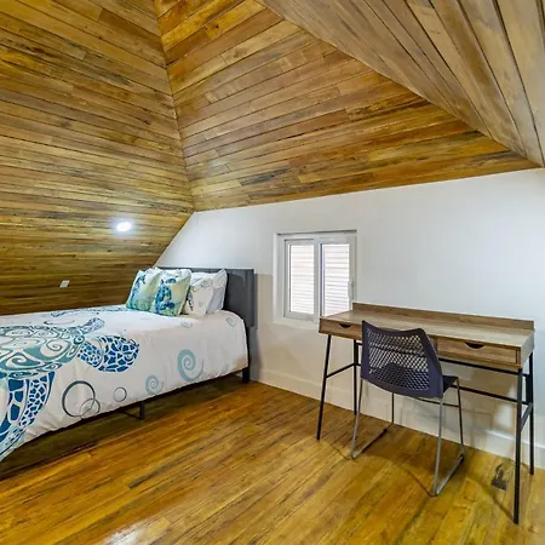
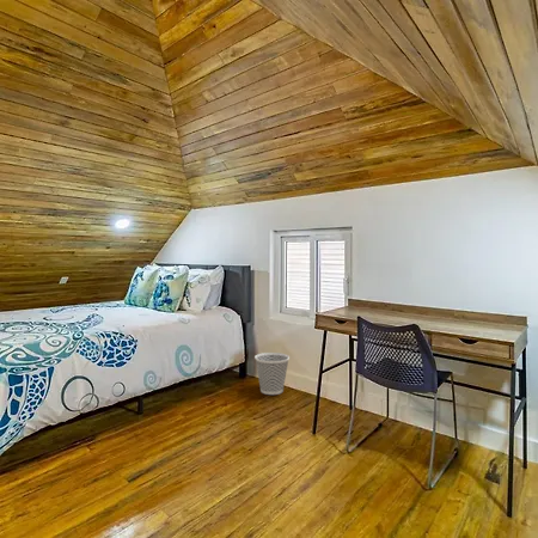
+ wastebasket (271, 373)
